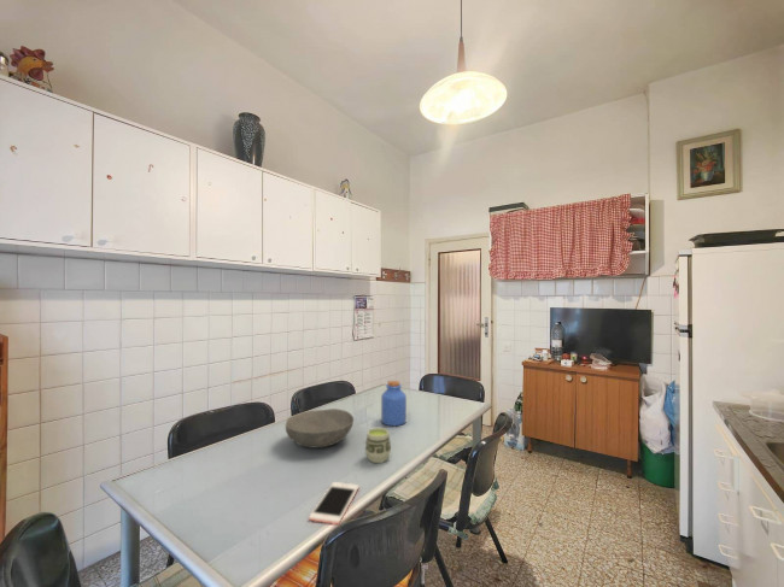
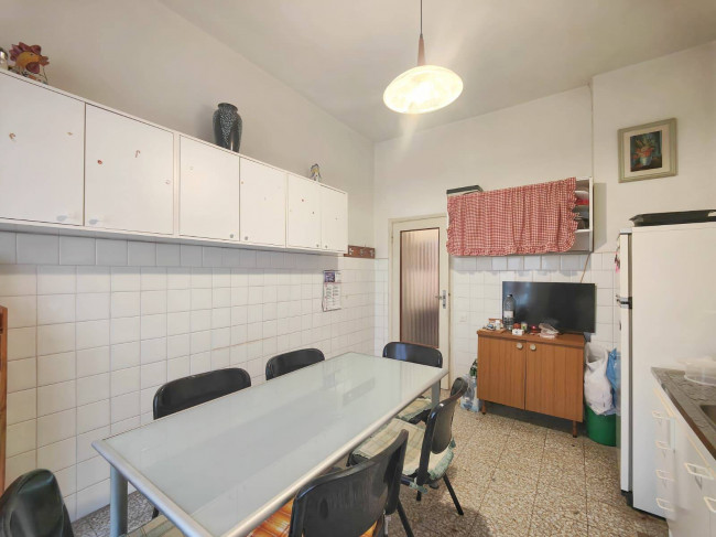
- jar (393, 401)
- cell phone (335, 500)
- bowl (320, 429)
- cup (378, 445)
